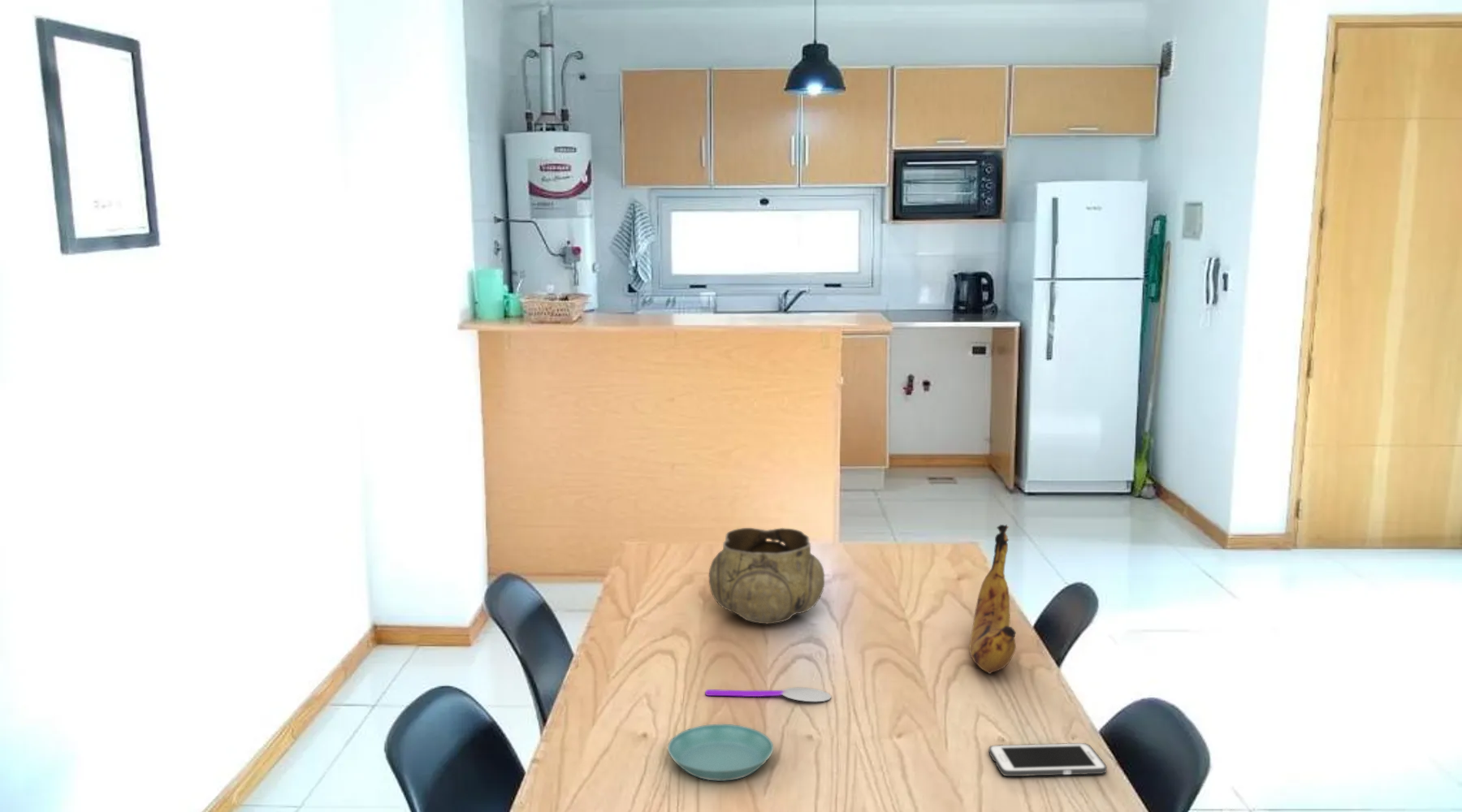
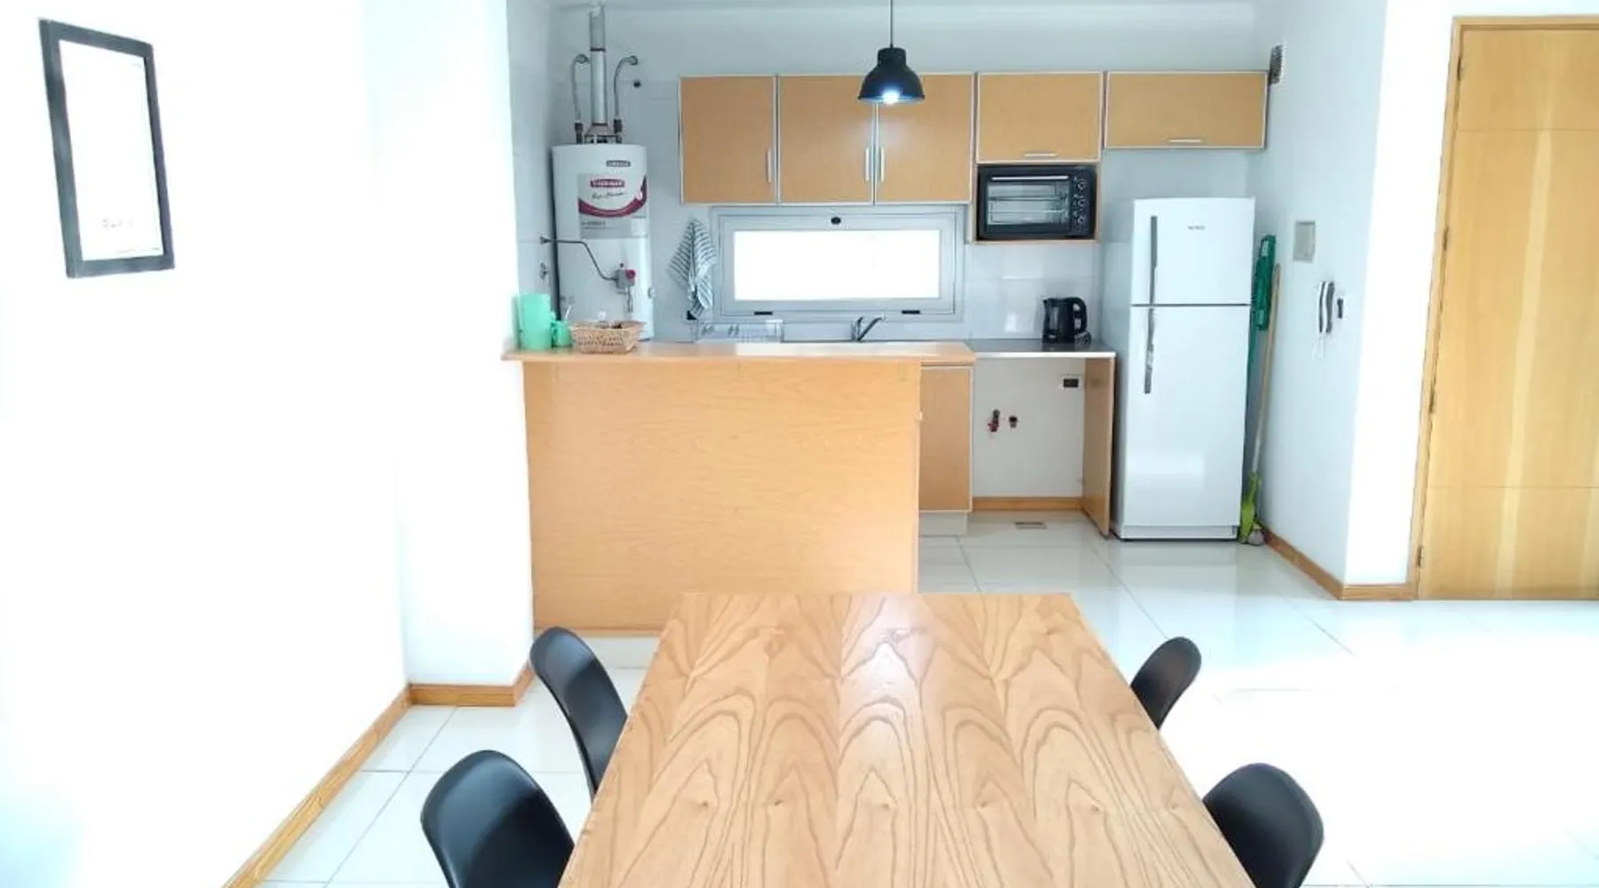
- cell phone (1046, 759)
- banana (997, 602)
- saucer (720, 754)
- spoon (768, 693)
- decorative bowl (766, 577)
